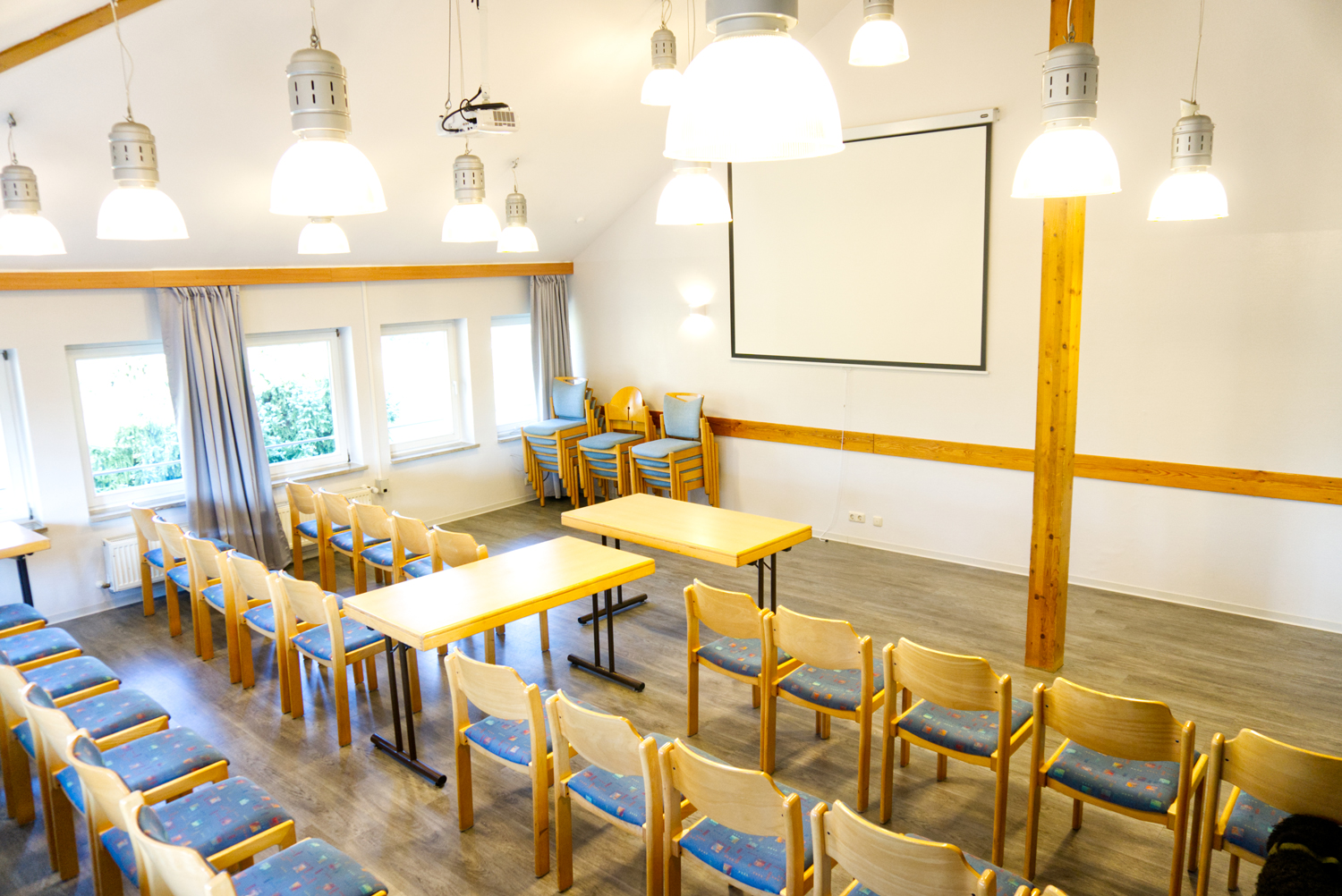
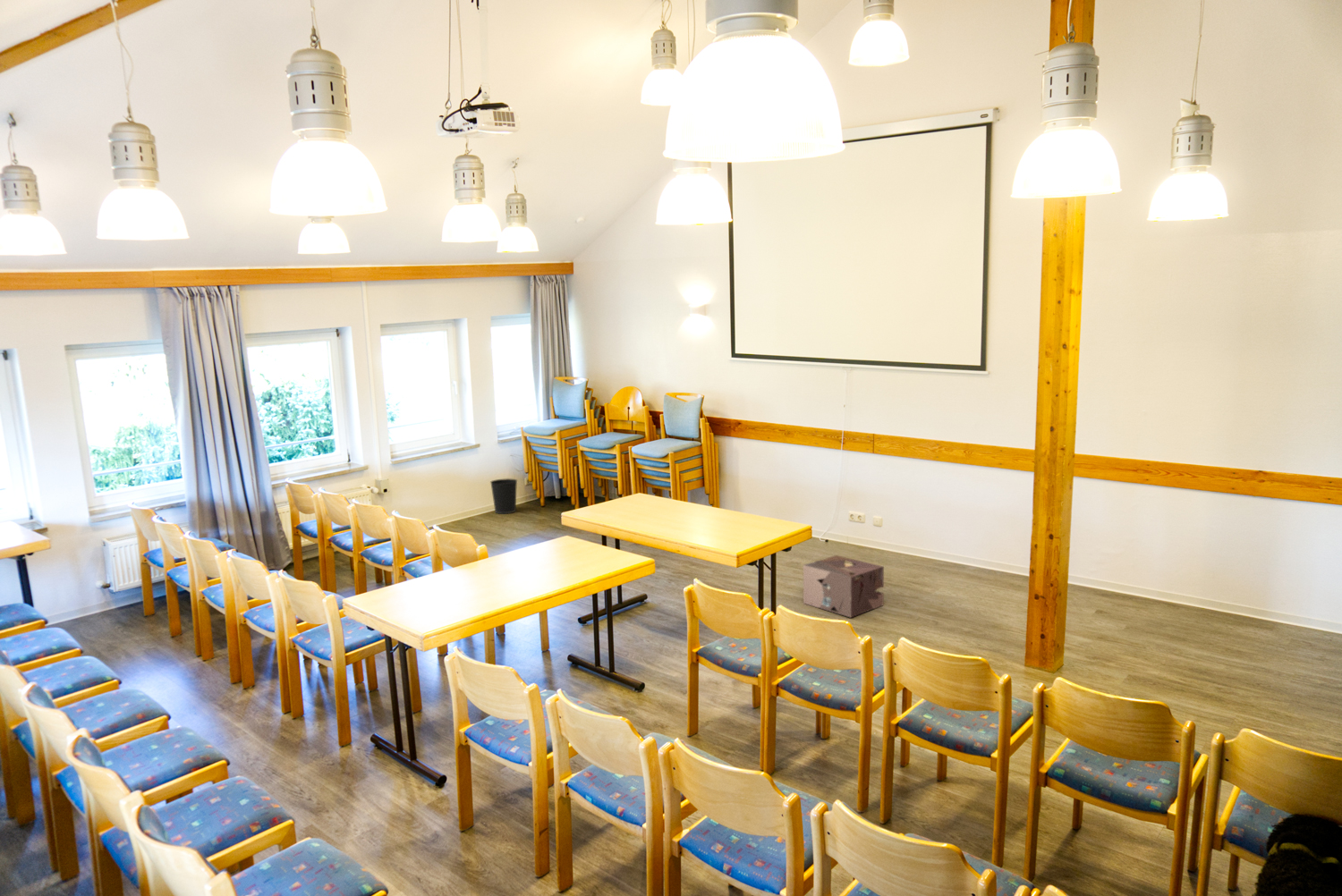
+ wastebasket (505, 496)
+ cardboard box (843, 585)
